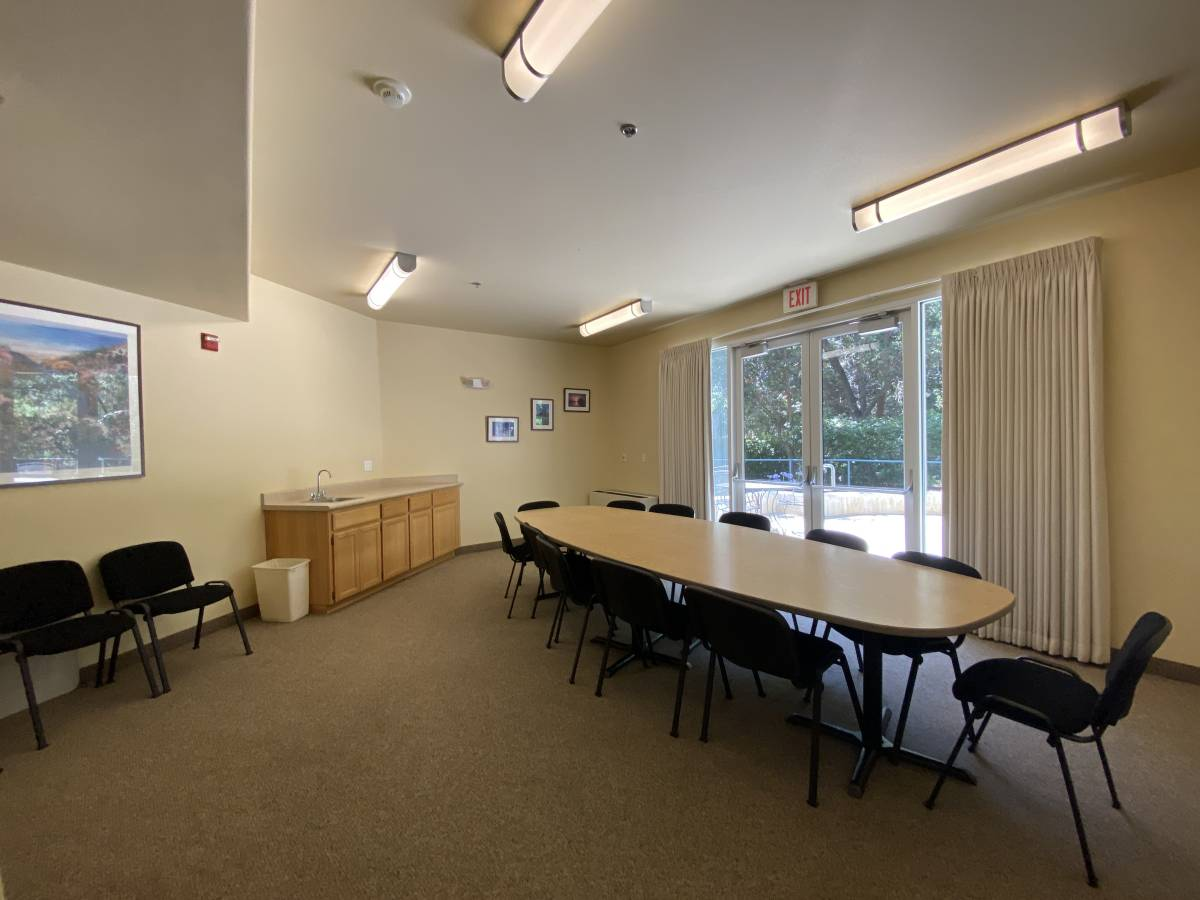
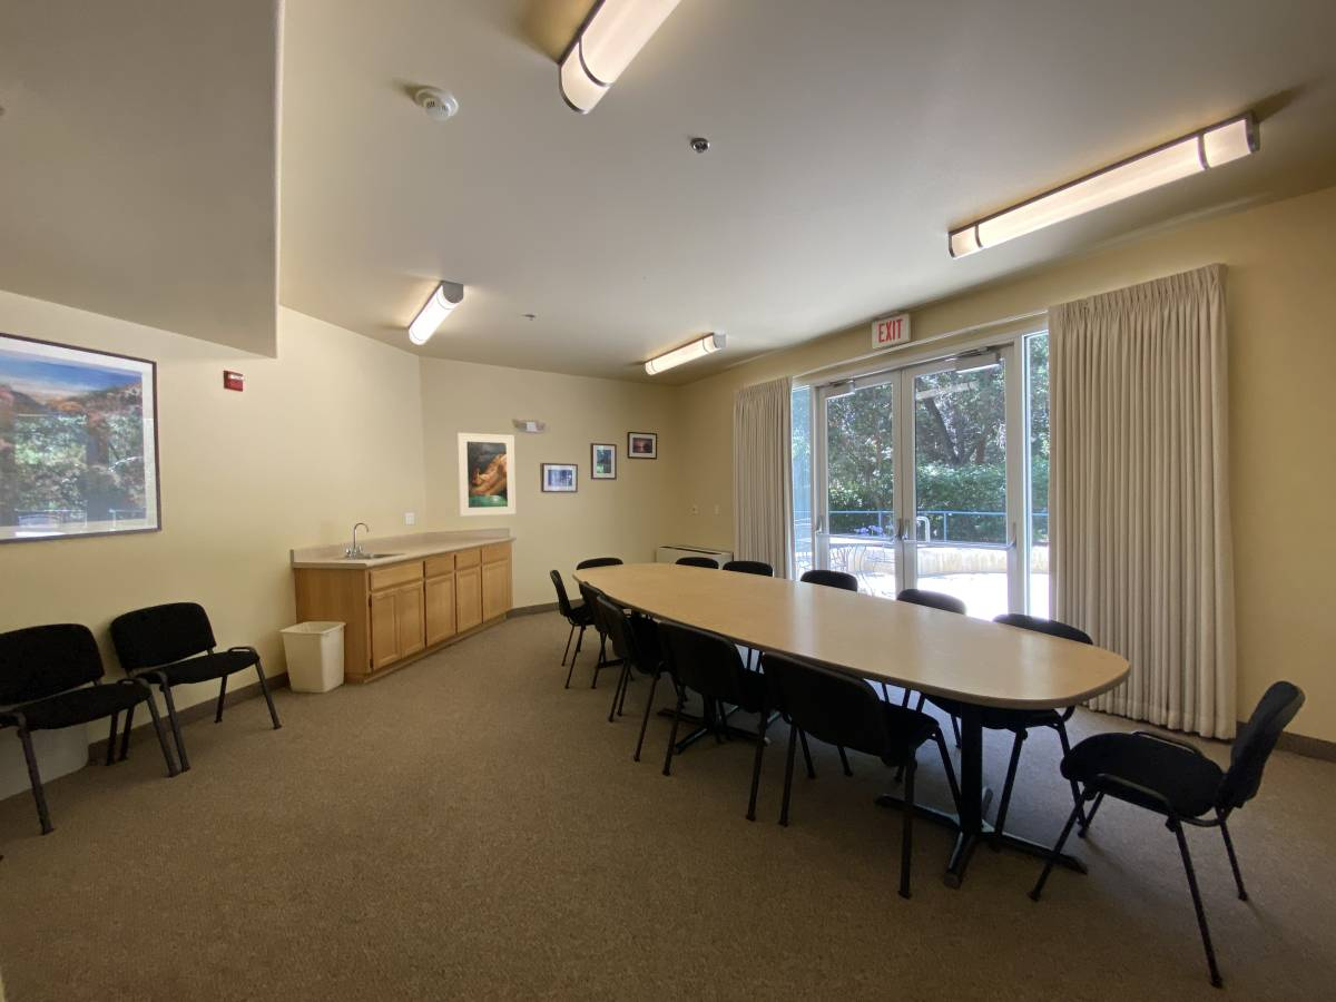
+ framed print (487, 474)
